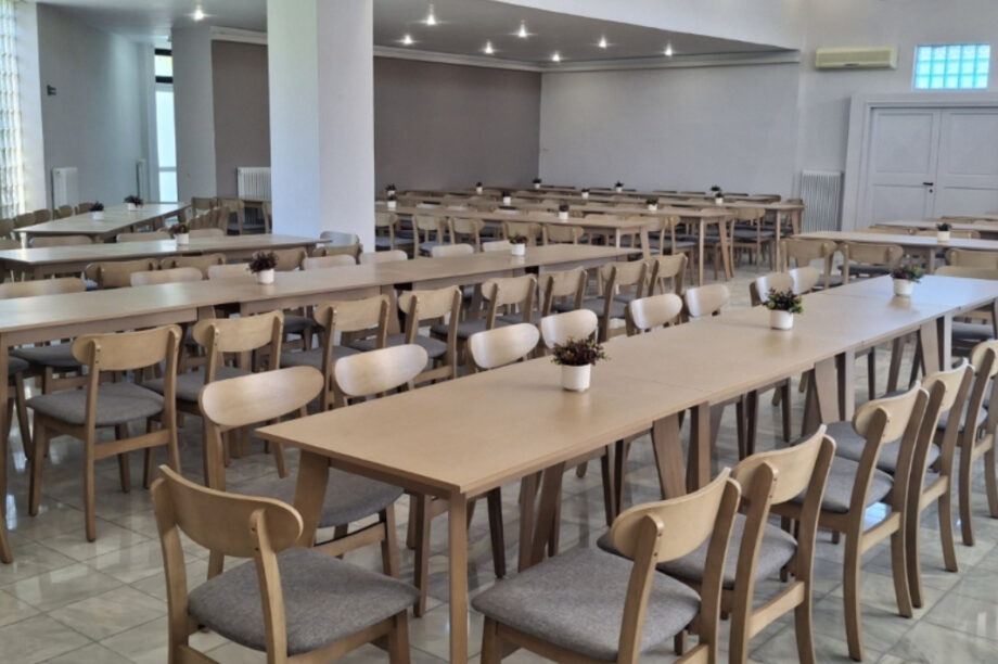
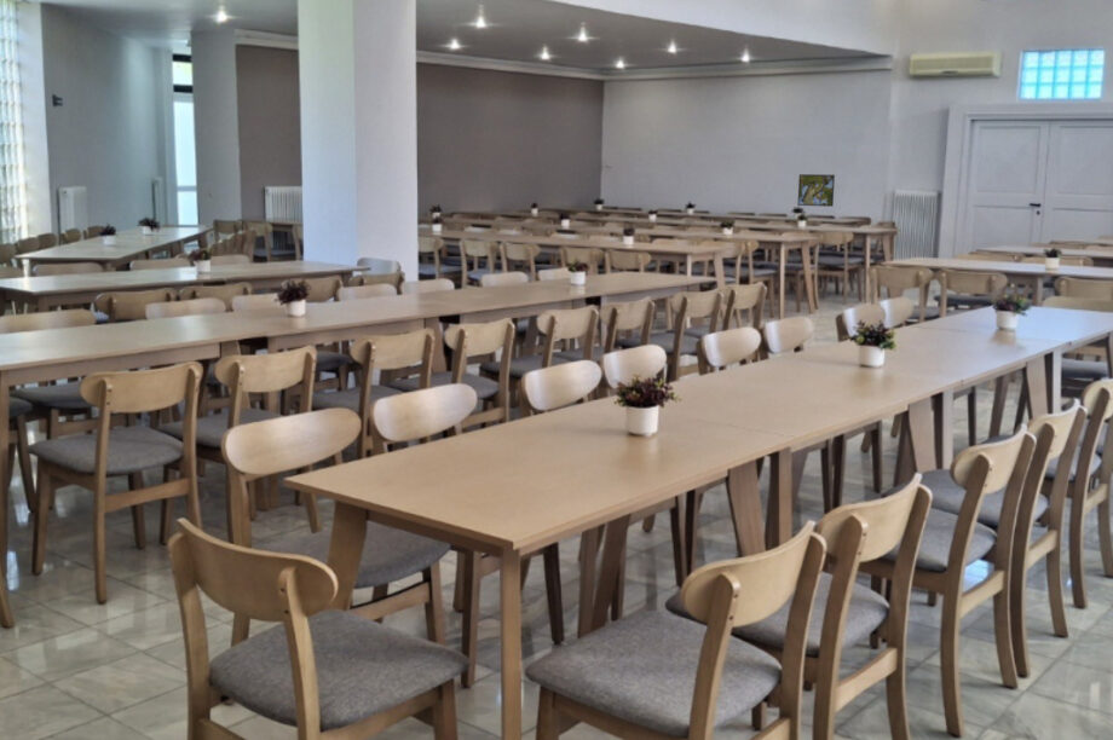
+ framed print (815, 190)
